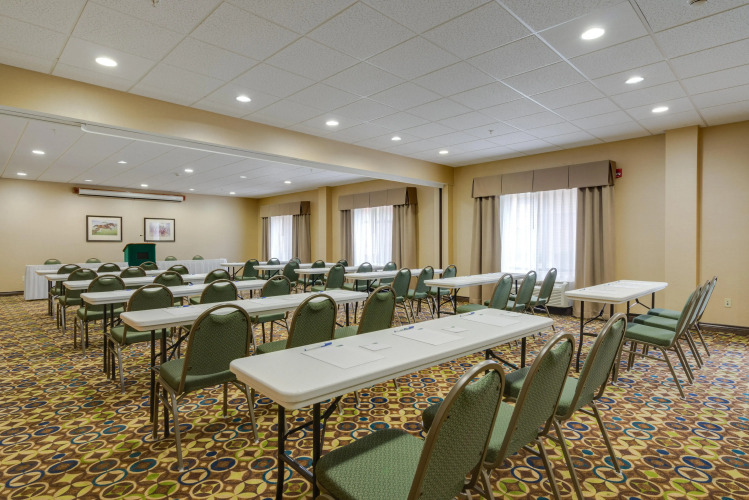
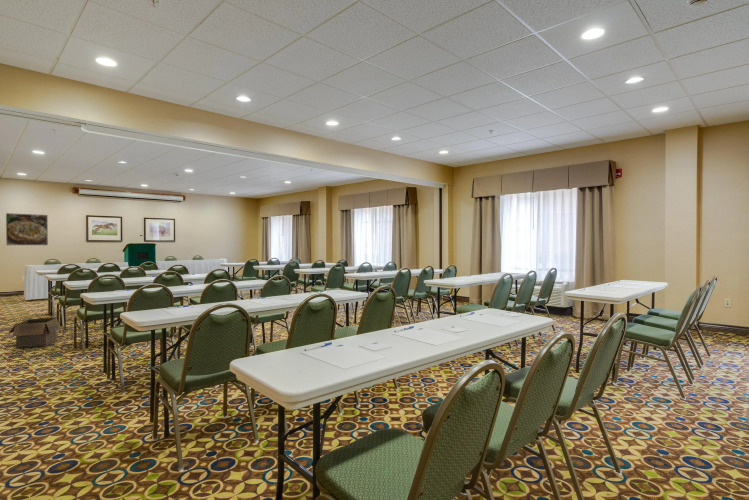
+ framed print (27, 229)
+ box (35, 332)
